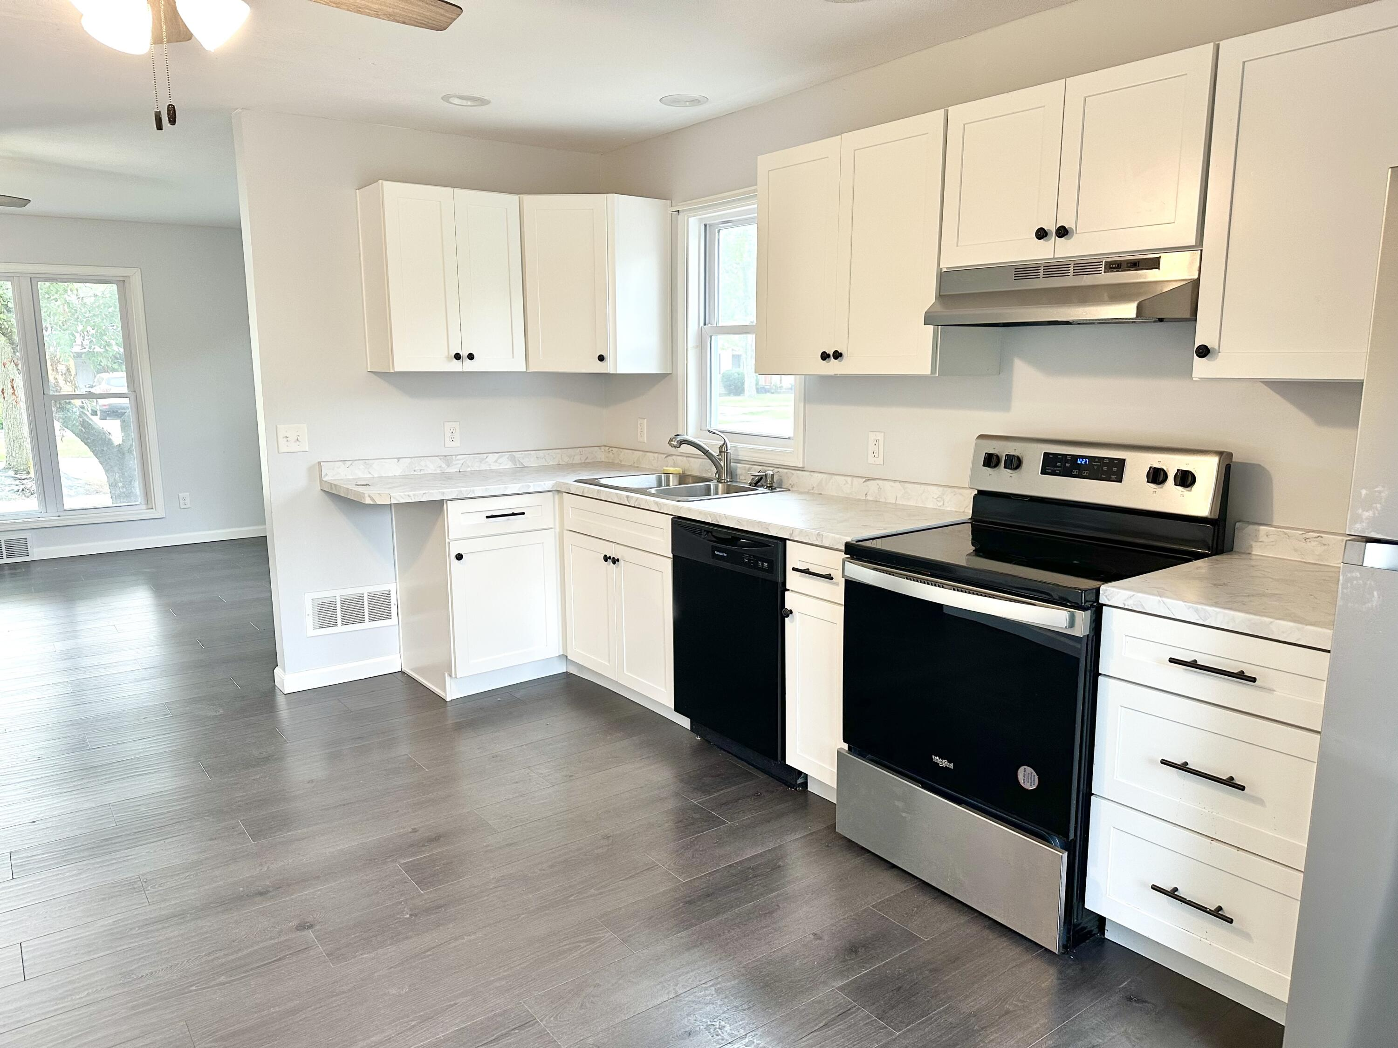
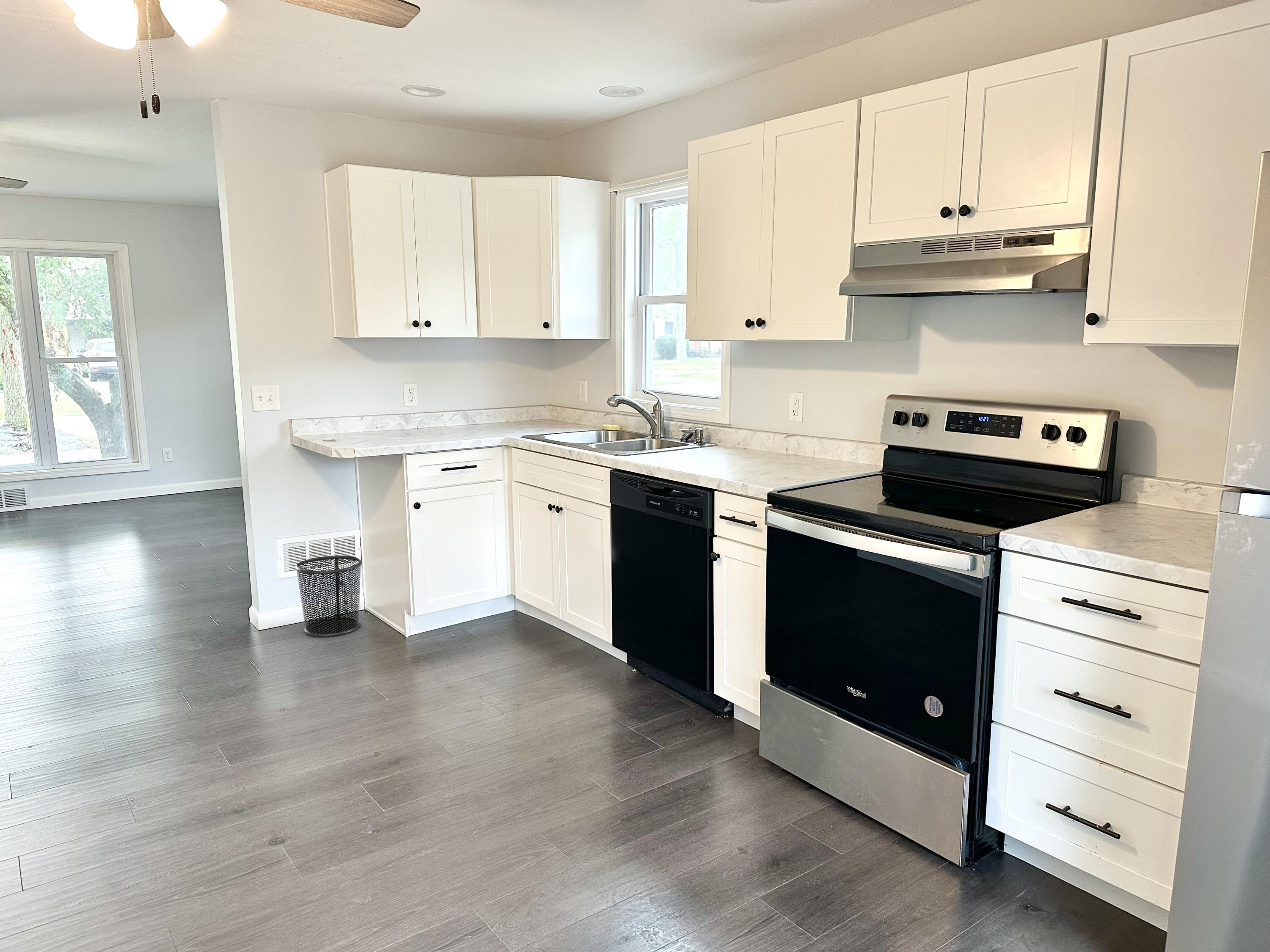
+ waste bin (330, 596)
